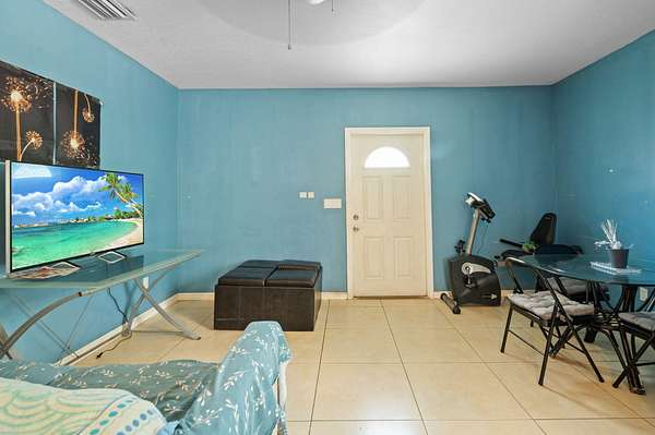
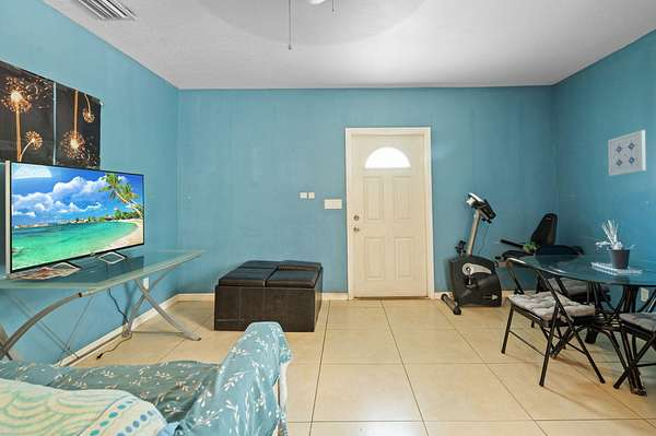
+ wall art (625, 154)
